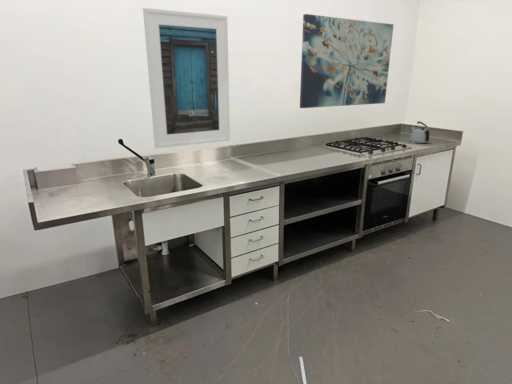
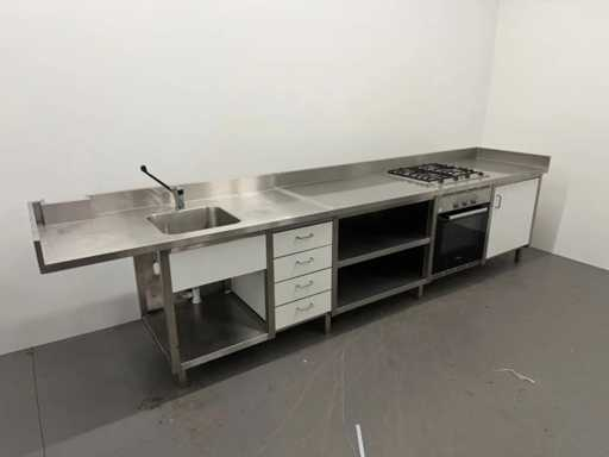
- wall art (348, 64)
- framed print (191, 81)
- kettle (420, 131)
